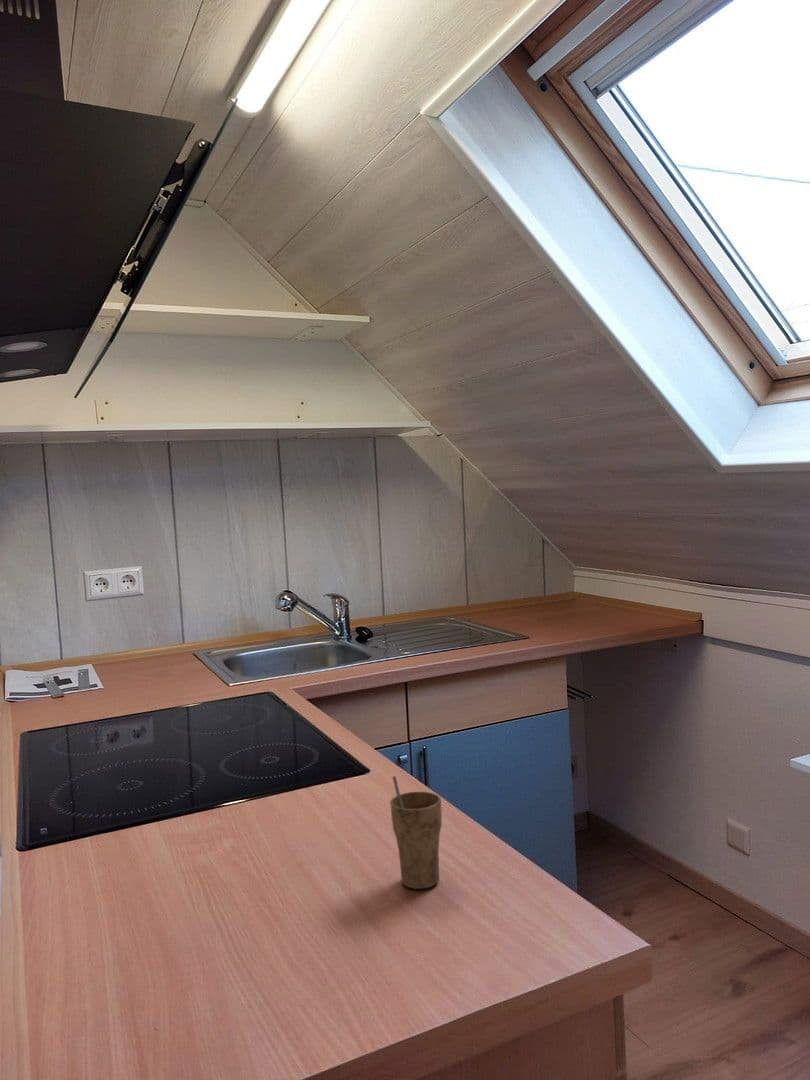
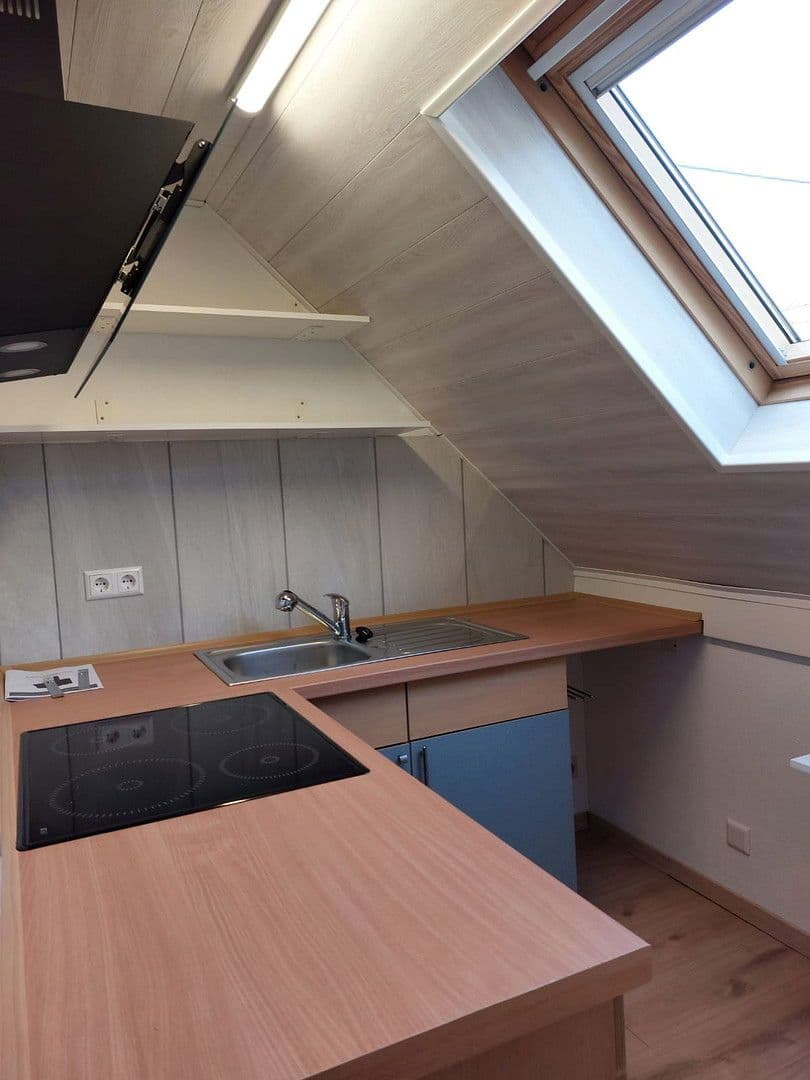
- cup (417, 830)
